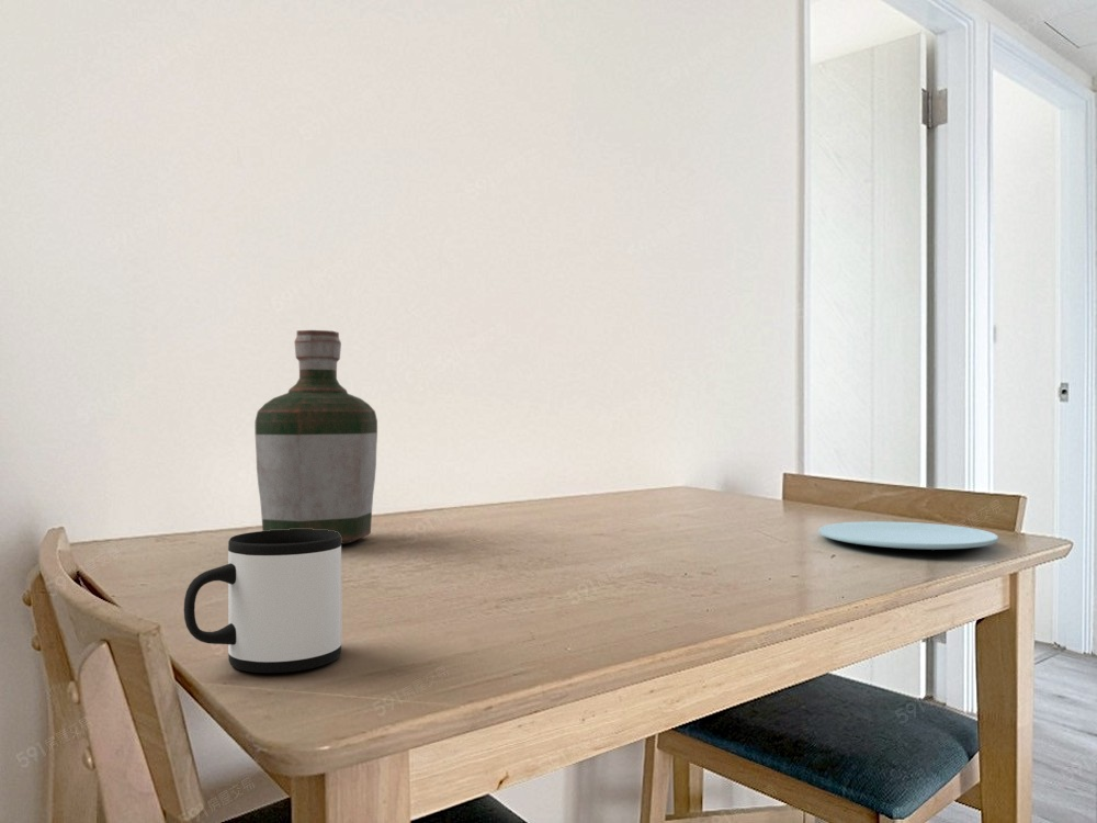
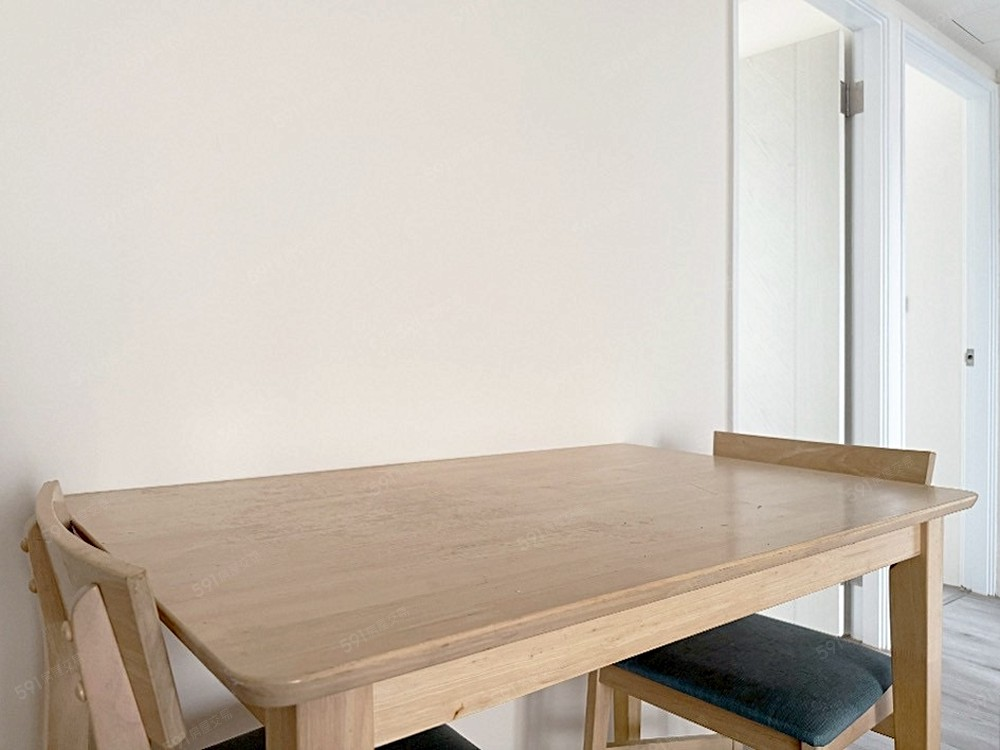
- mug (264, 599)
- paper plate (905, 537)
- bottle (318, 436)
